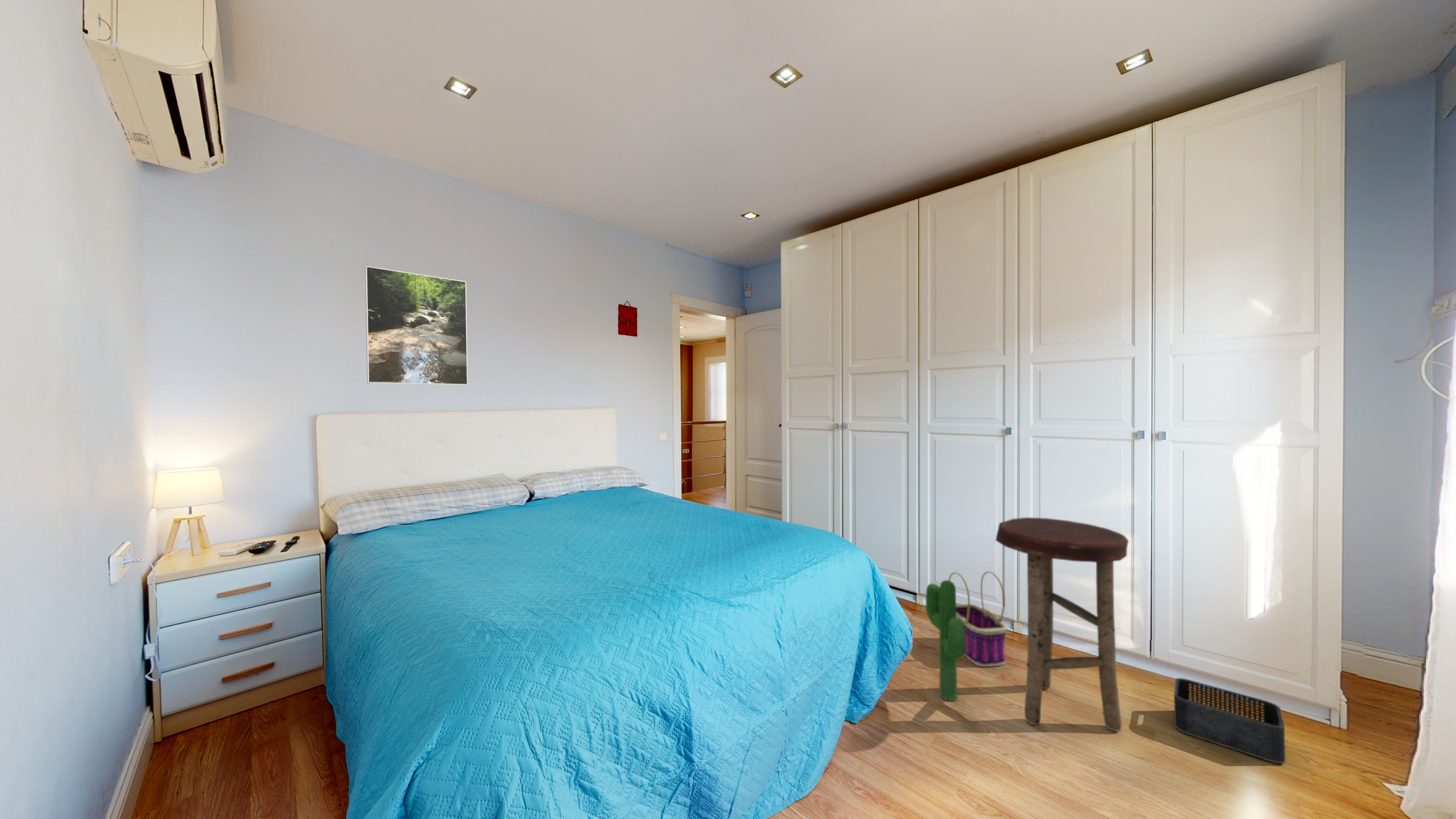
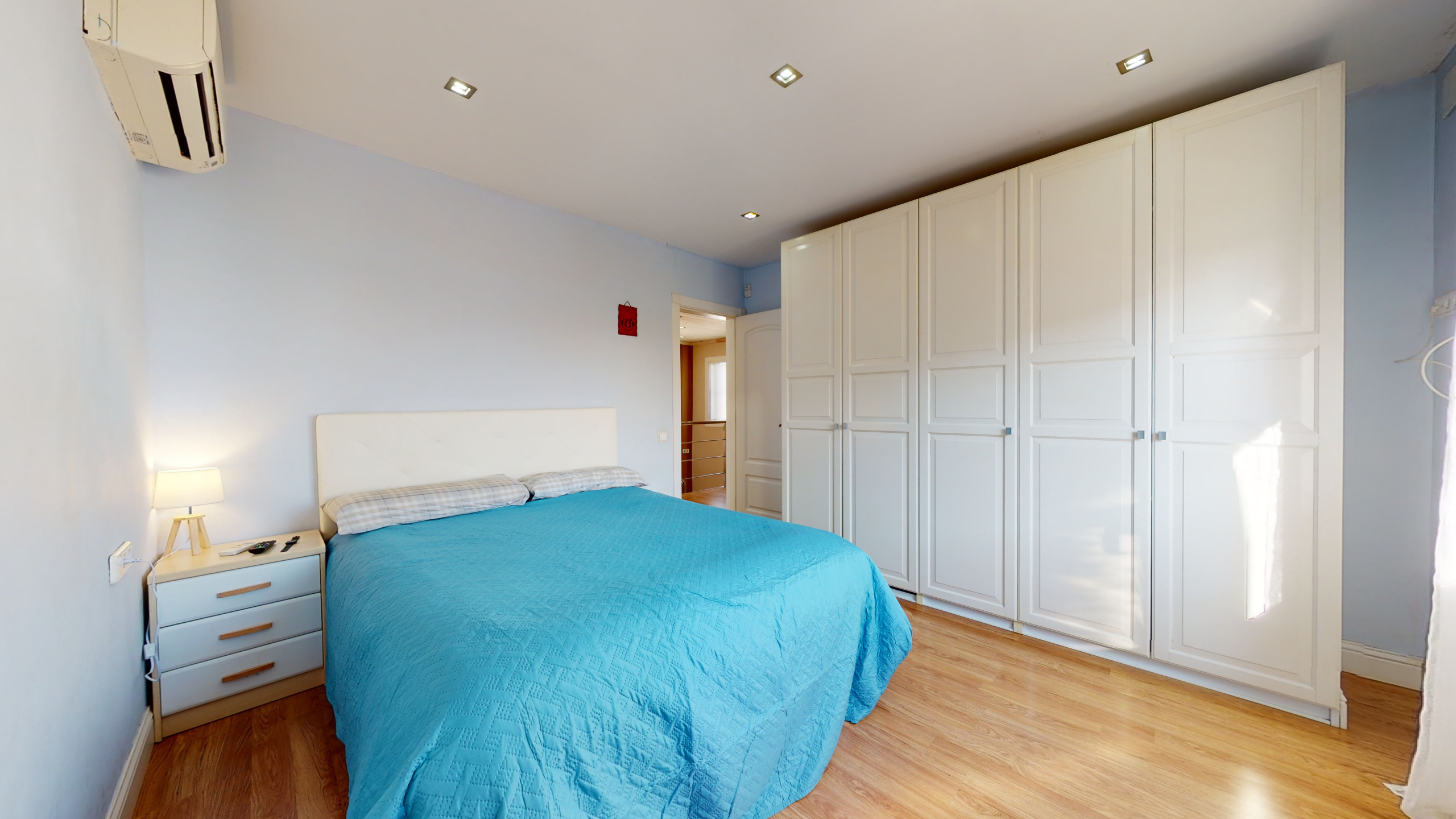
- basket (976, 612)
- decorative plant (944, 638)
- storage bin (1226, 717)
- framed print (419, 329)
- stool (1053, 621)
